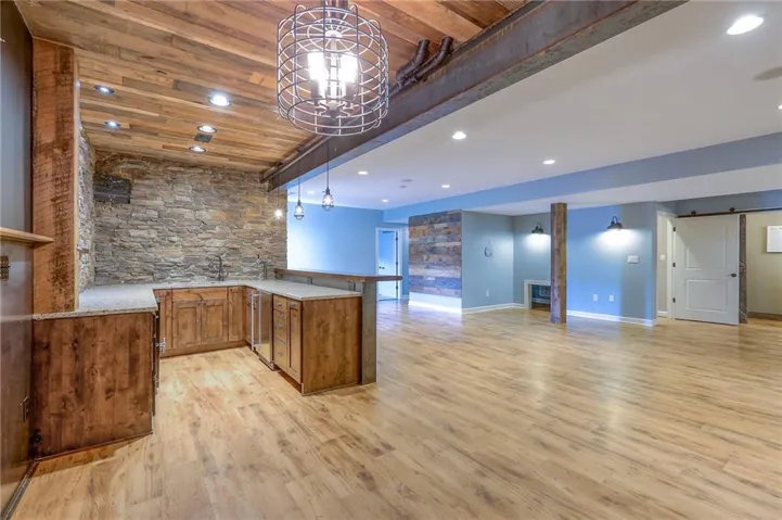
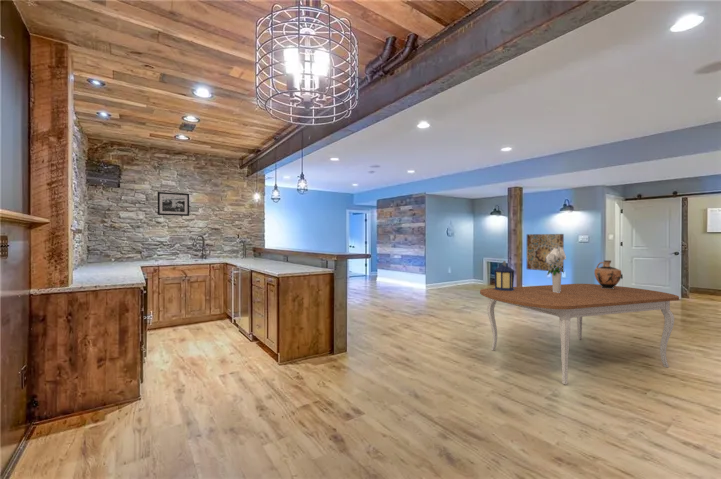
+ lantern (504, 274)
+ picture frame (173, 204)
+ wall art (544, 252)
+ dining table (577, 325)
+ ceramic jug (607, 274)
+ bouquet (555, 269)
